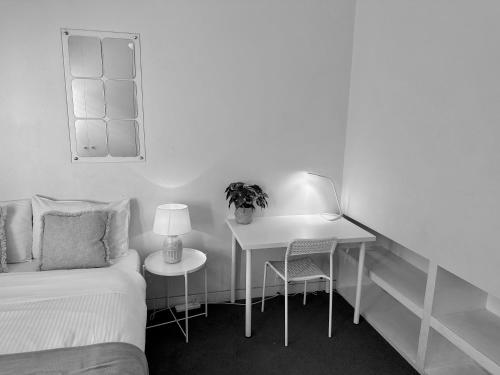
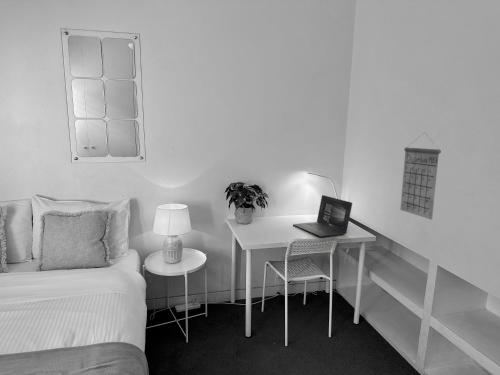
+ calendar (419, 174)
+ laptop (321, 214)
